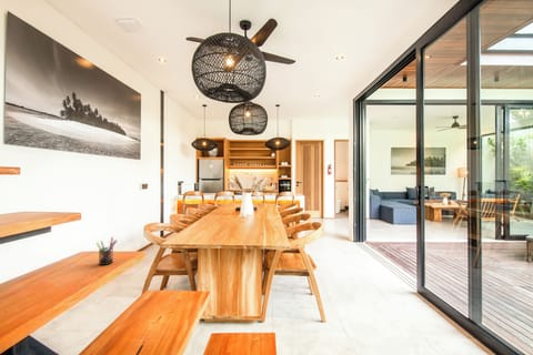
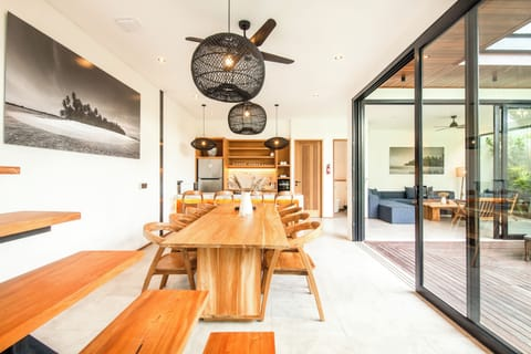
- pen holder (105, 251)
